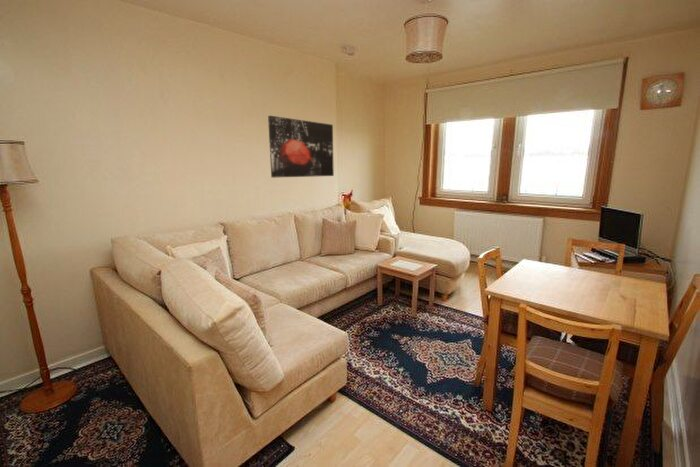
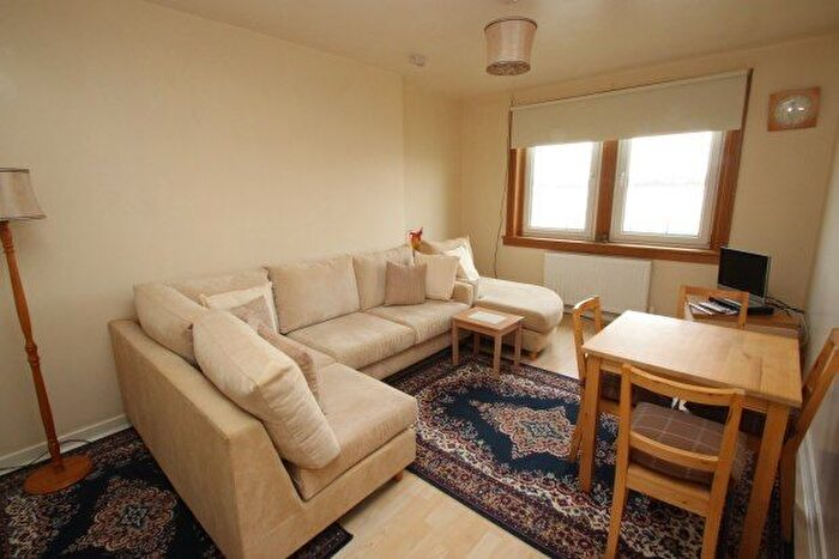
- wall art (304, 149)
